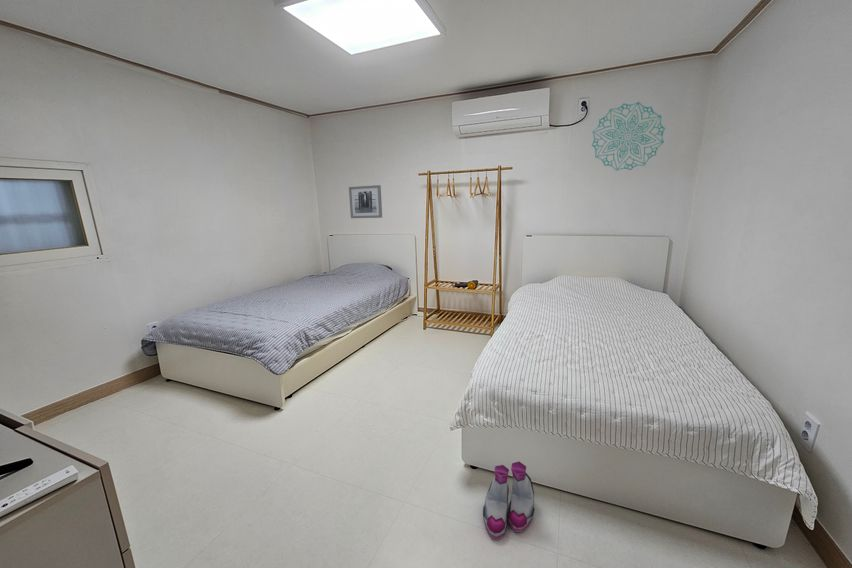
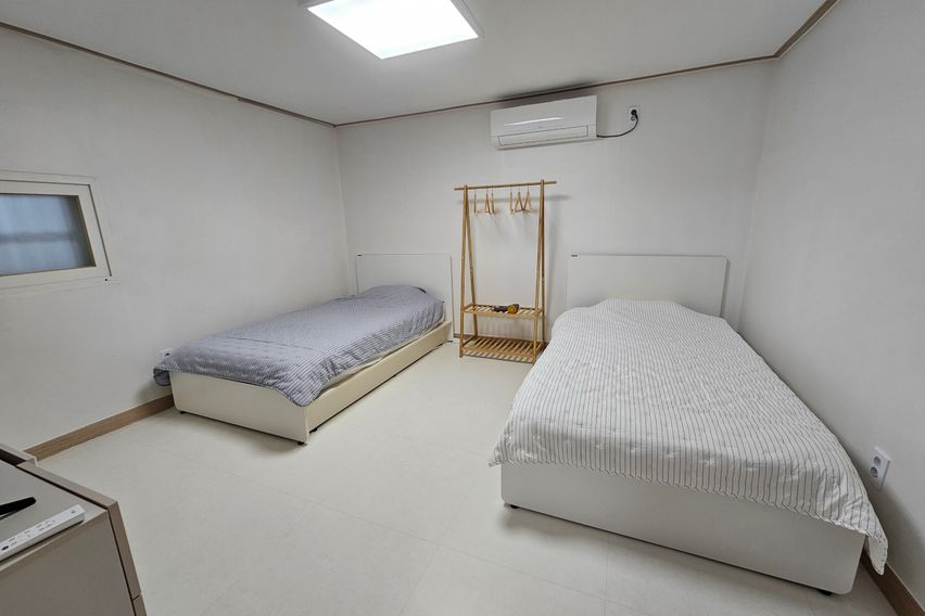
- wall decoration (626, 137)
- boots (508, 491)
- wall art (365, 202)
